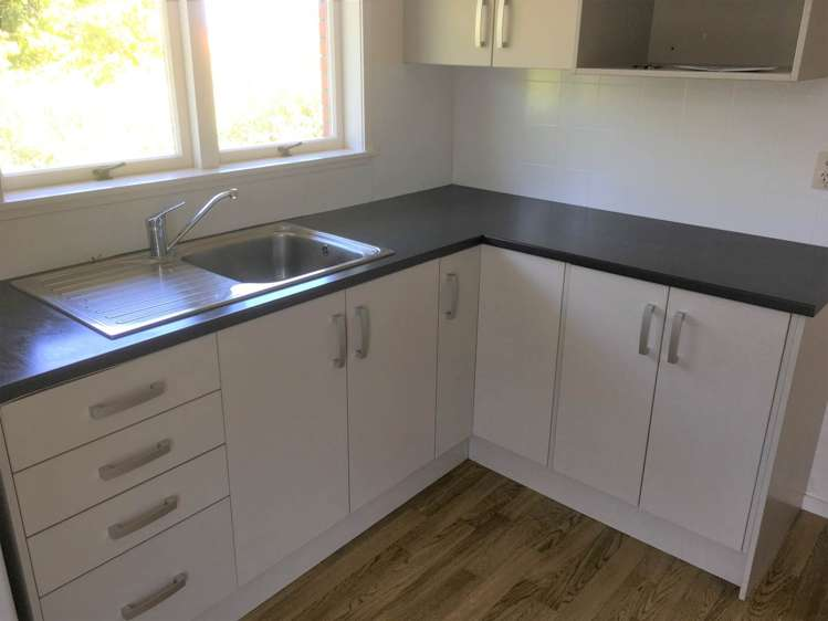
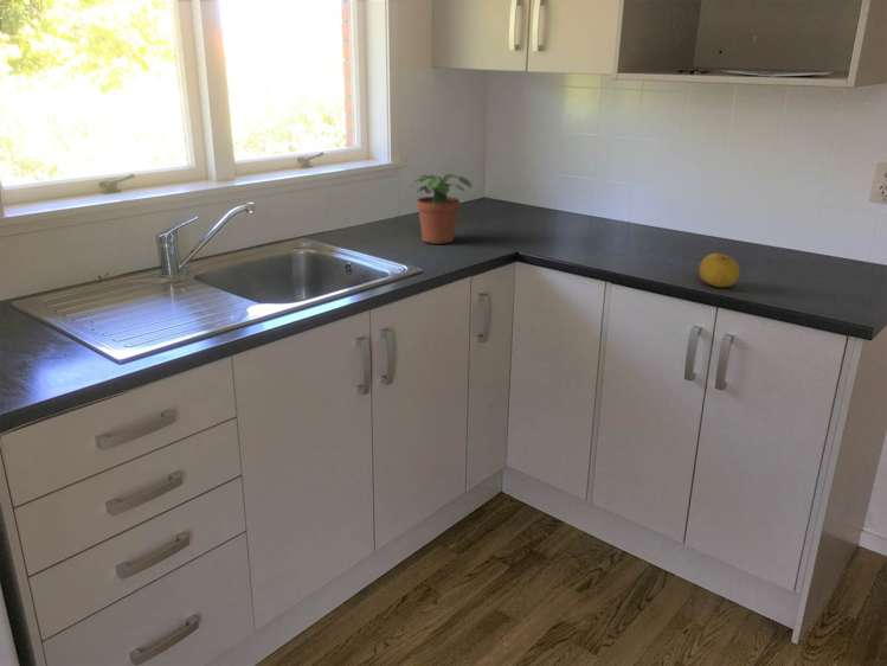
+ potted plant (438, 207)
+ fruit (719, 269)
